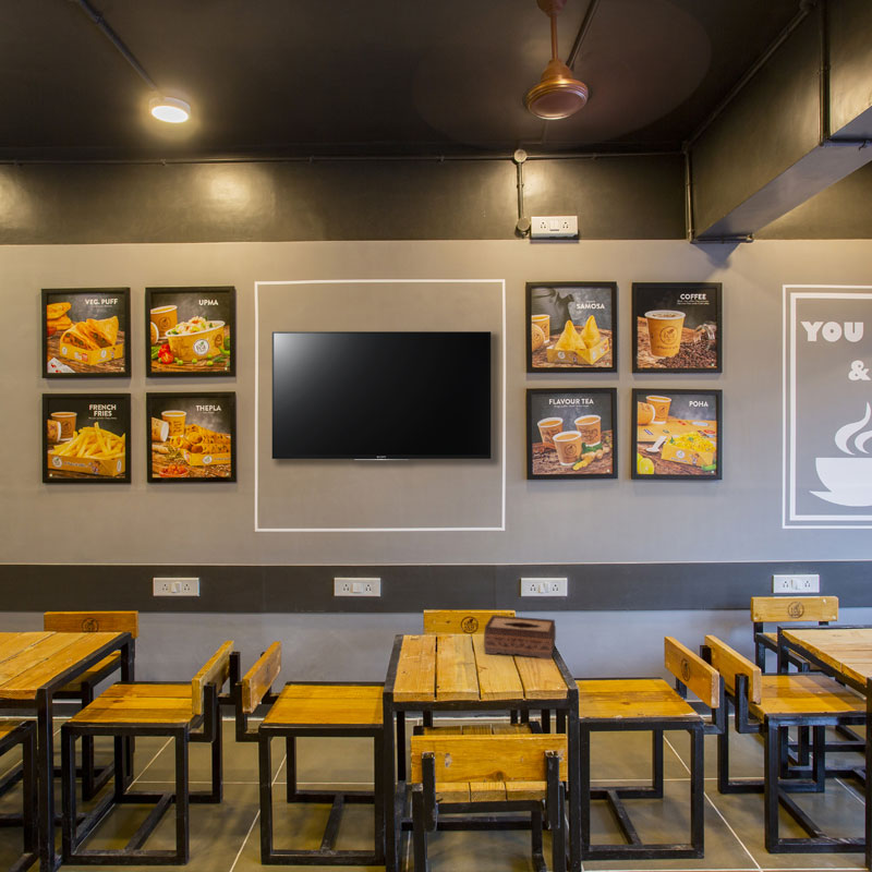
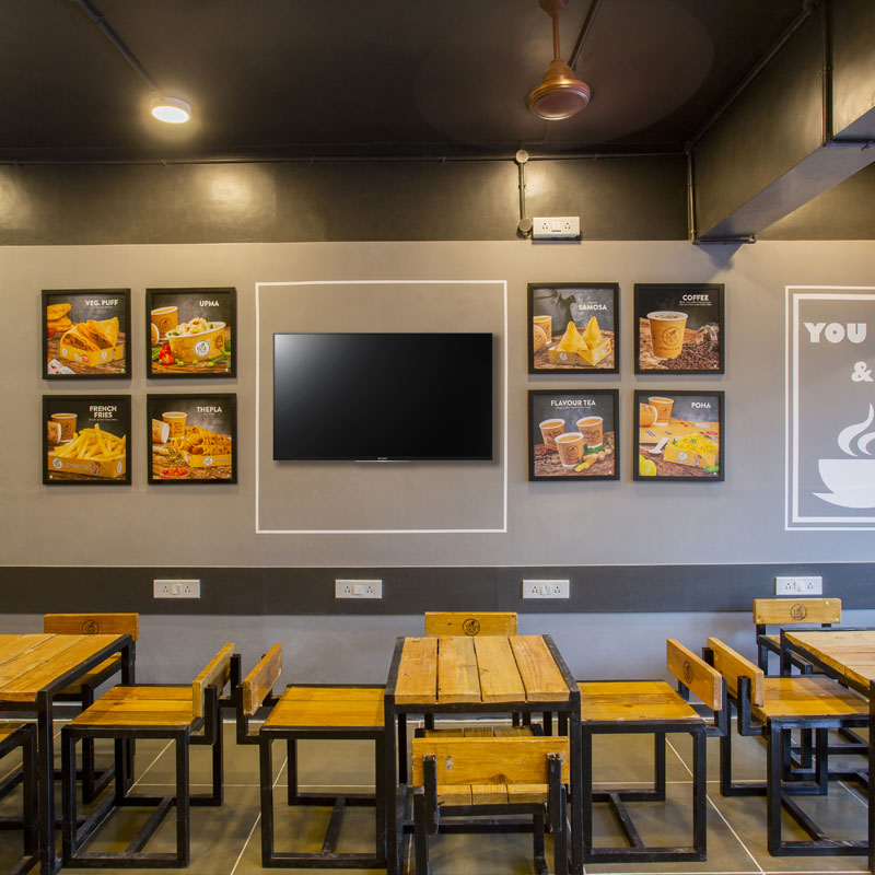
- tissue box (520, 635)
